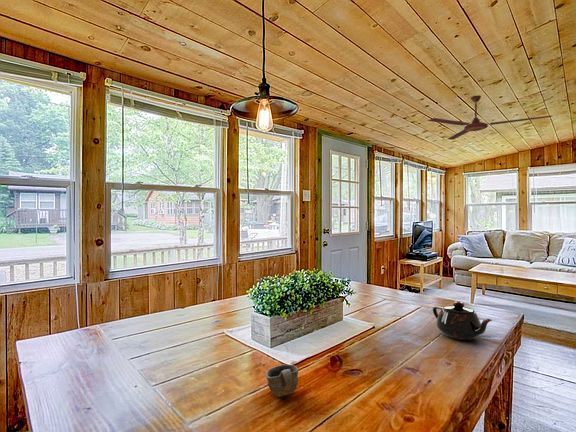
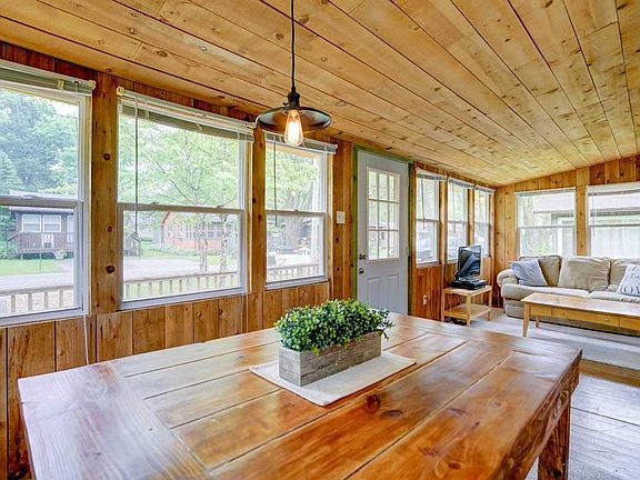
- ceiling fan (493, 122)
- teapot (460, 319)
- cup (281, 378)
